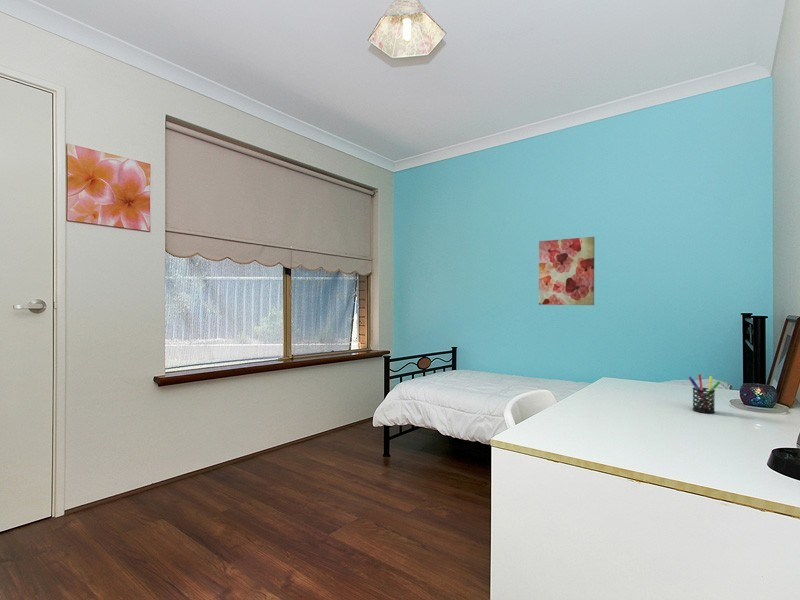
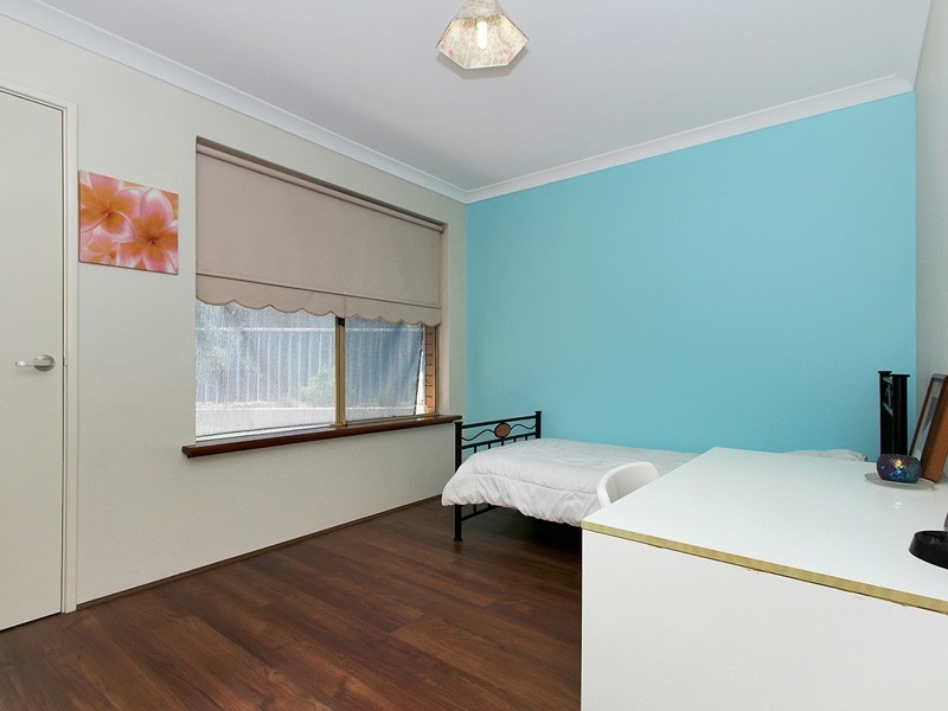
- wall art (565, 272)
- pen holder (705, 393)
